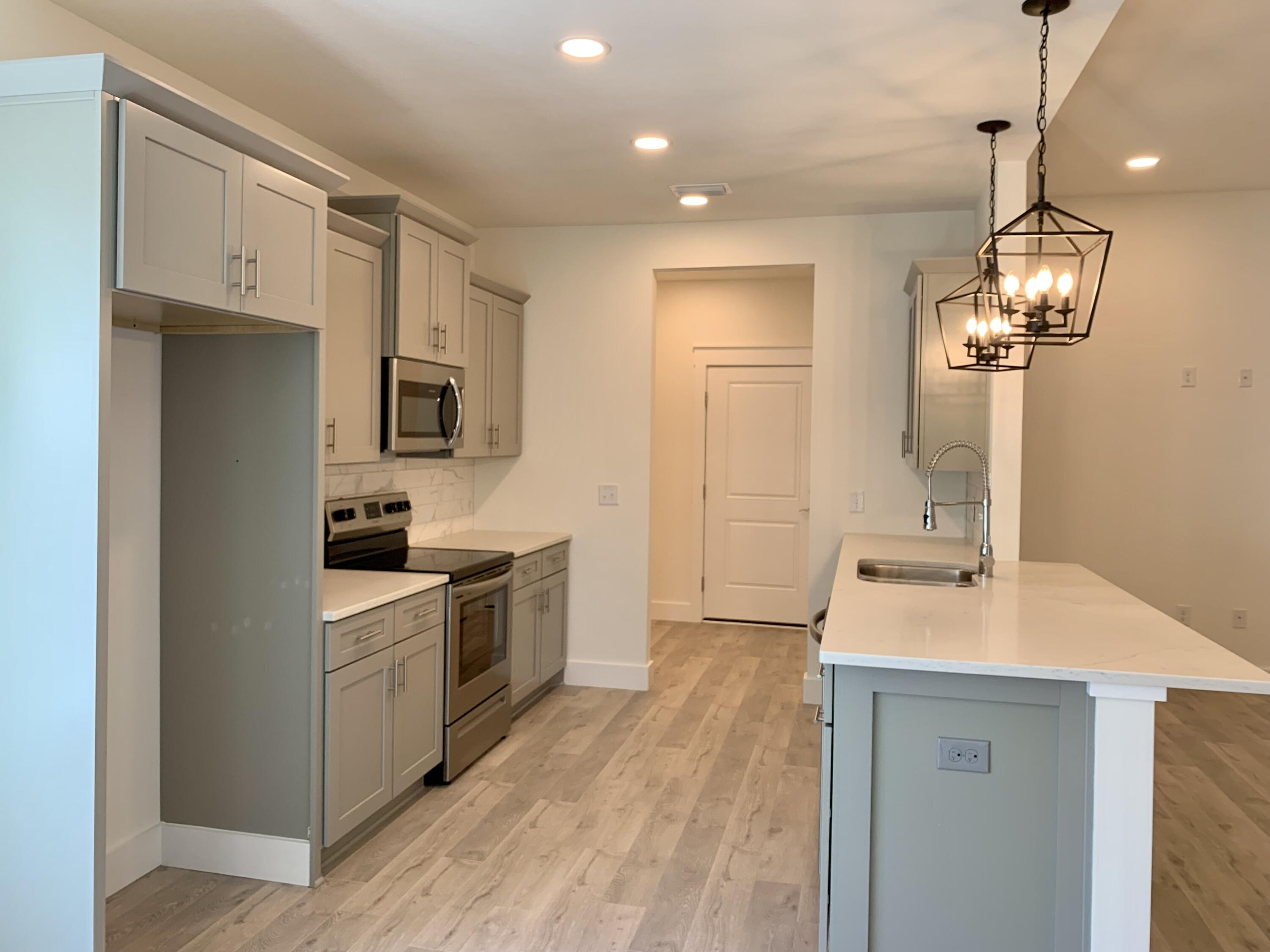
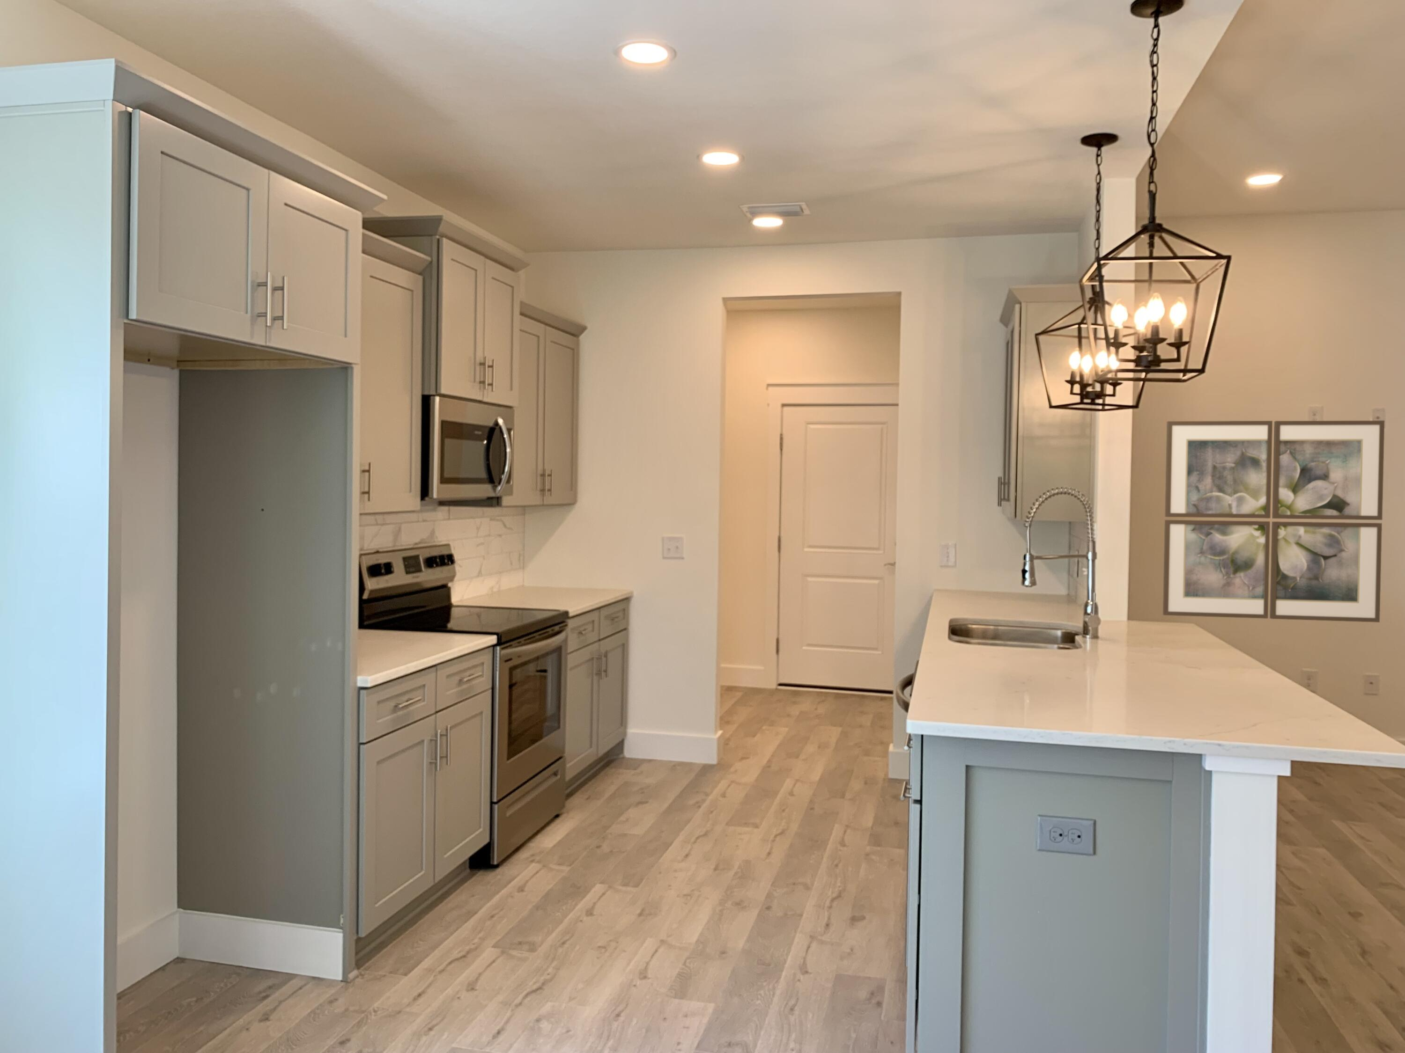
+ wall art (1270, 518)
